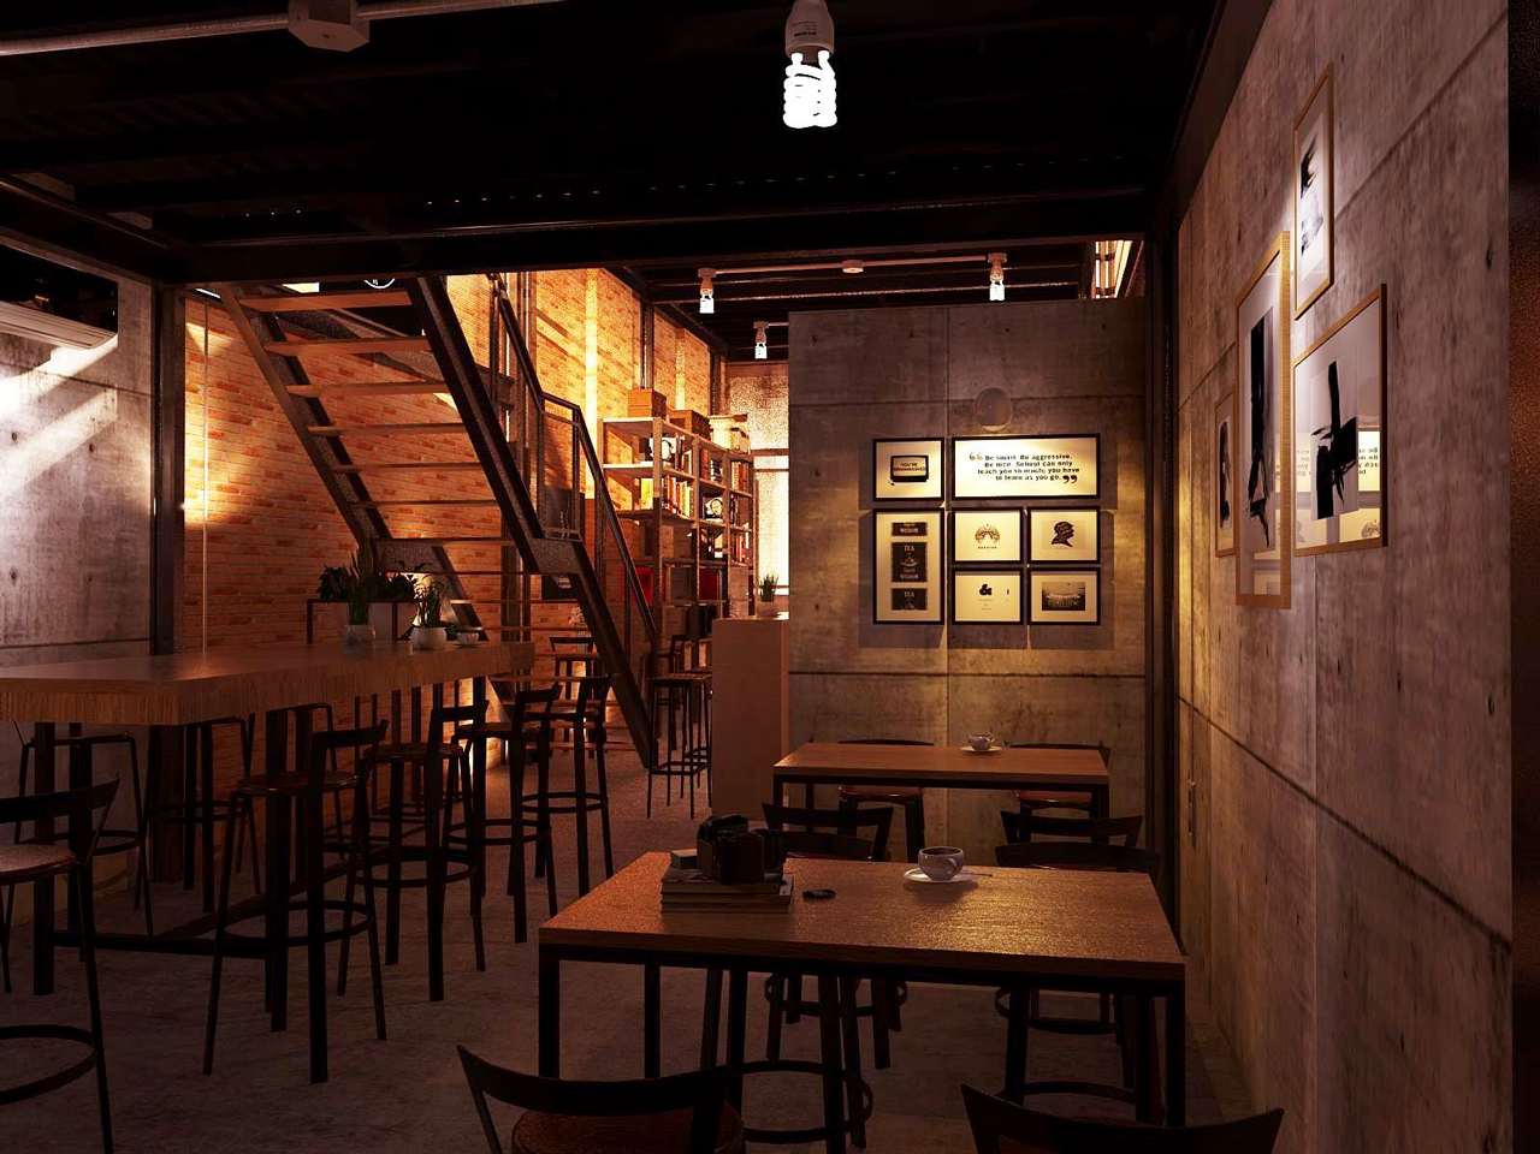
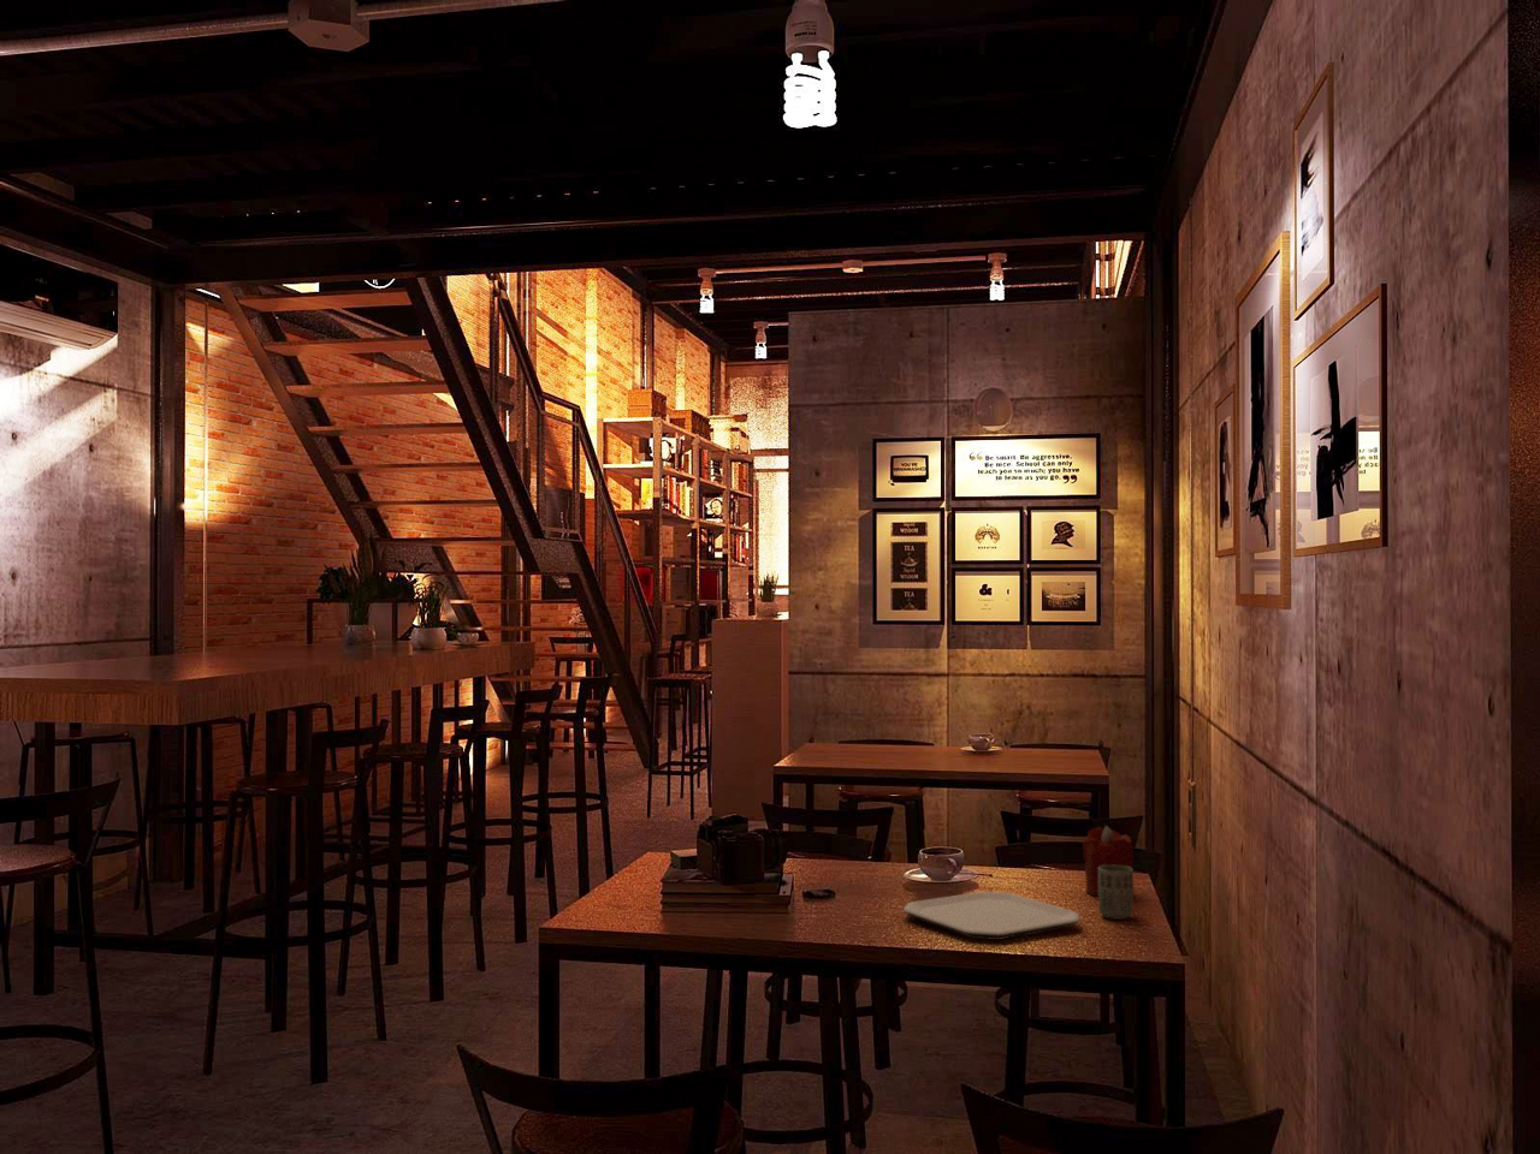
+ candle (1108, 858)
+ plate (991, 916)
+ cup (1116, 892)
